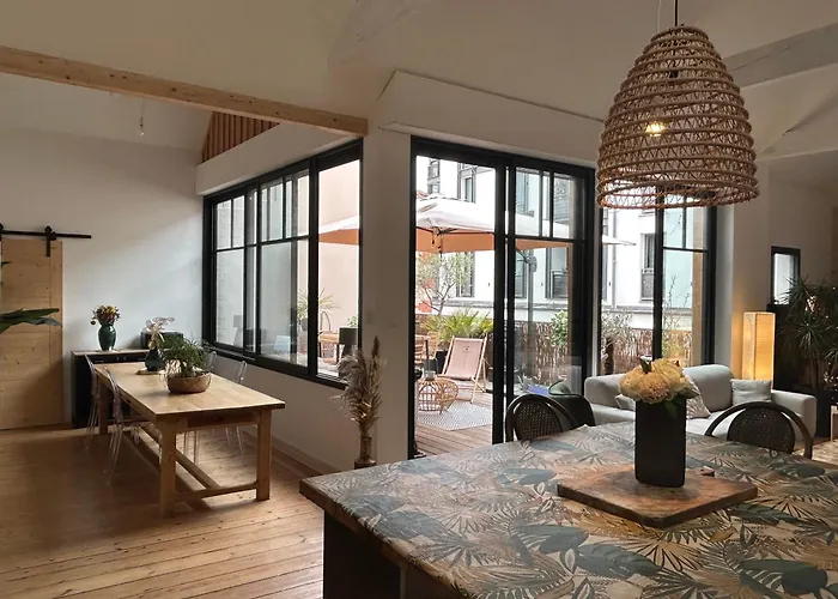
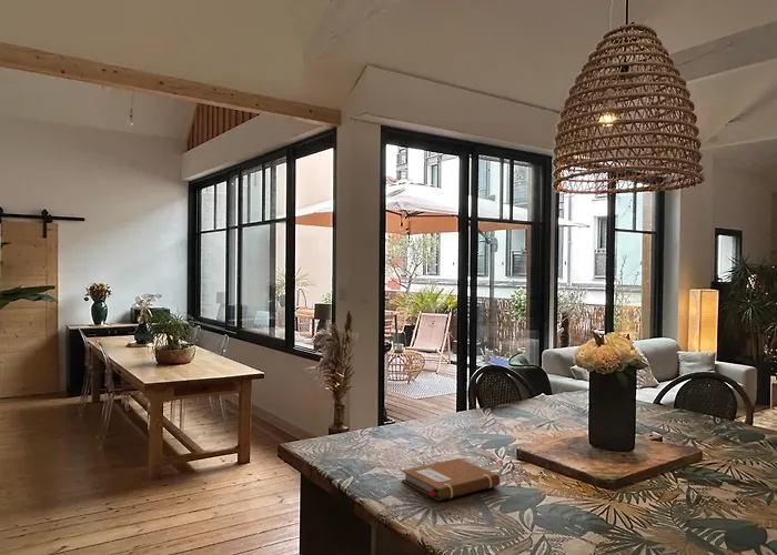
+ notebook (448, 478)
